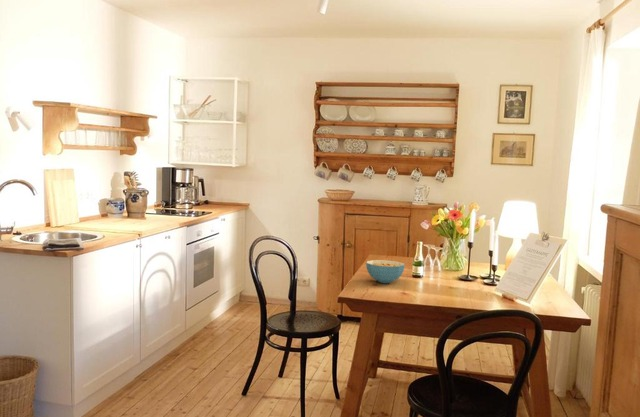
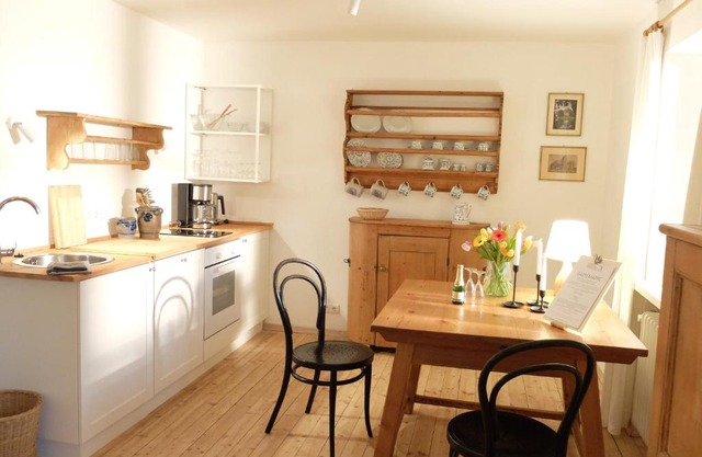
- cereal bowl (385, 272)
